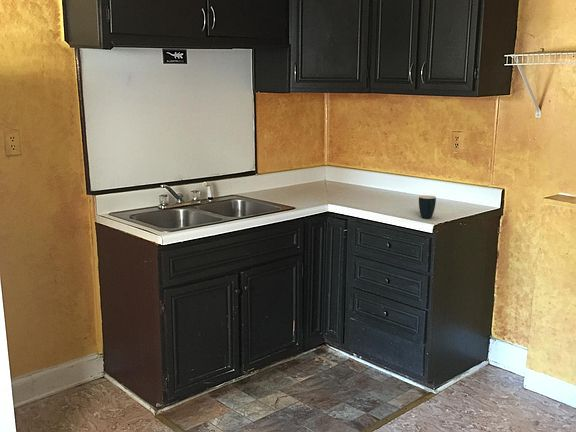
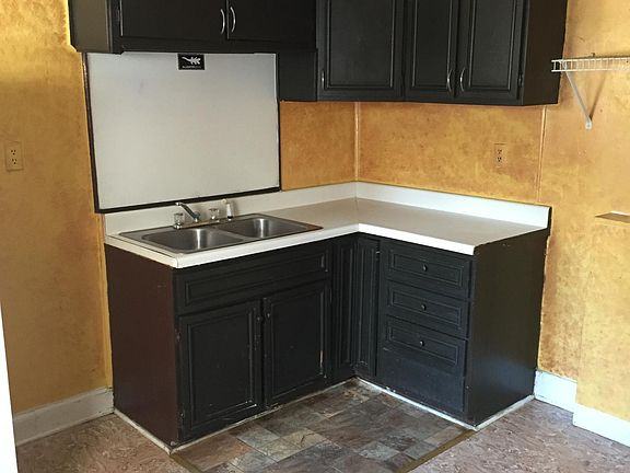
- mug (427, 207)
